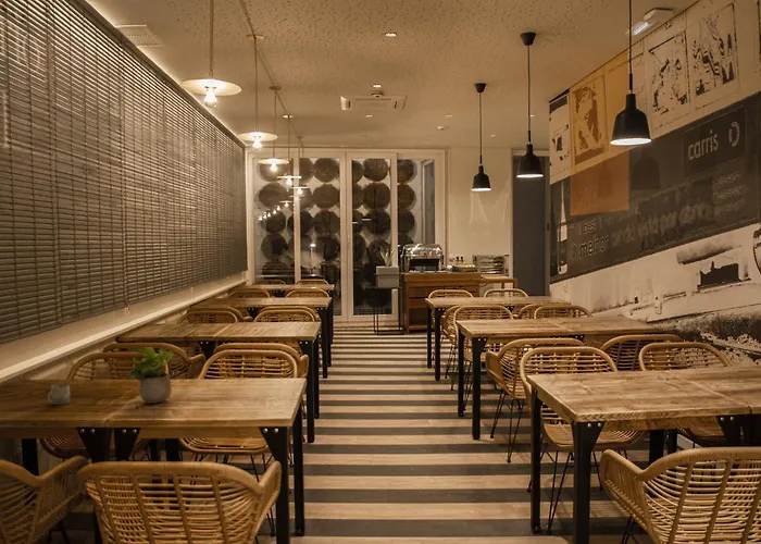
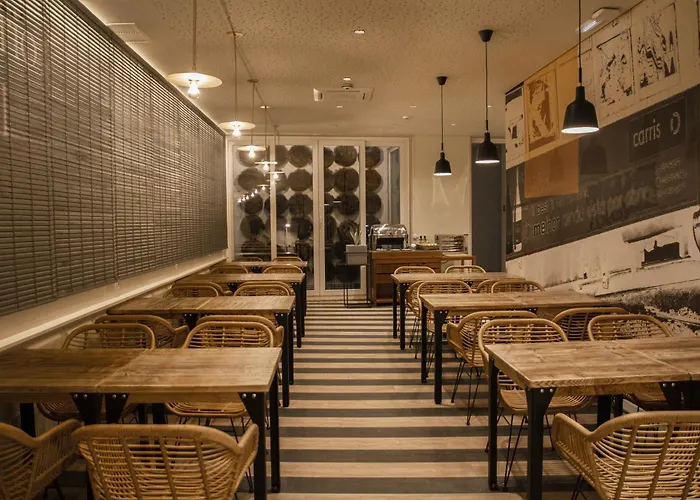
- potted plant (150, 372)
- cup (58, 395)
